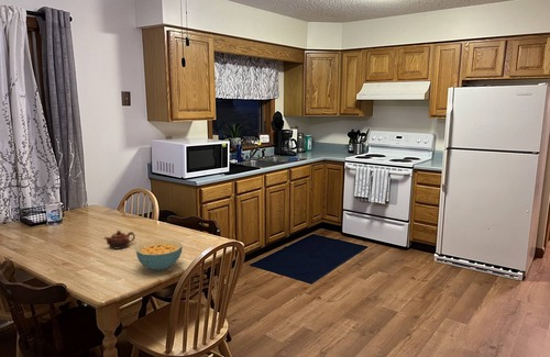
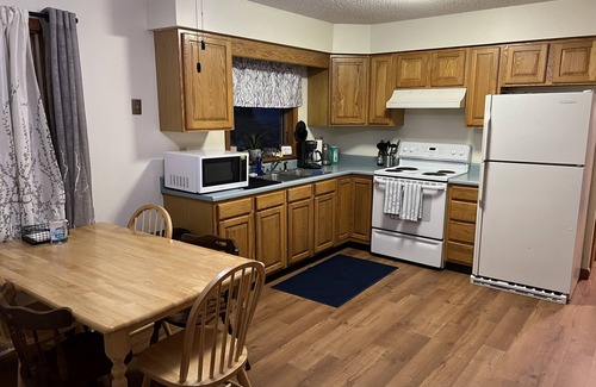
- teapot (120, 237)
- cereal bowl (160, 257)
